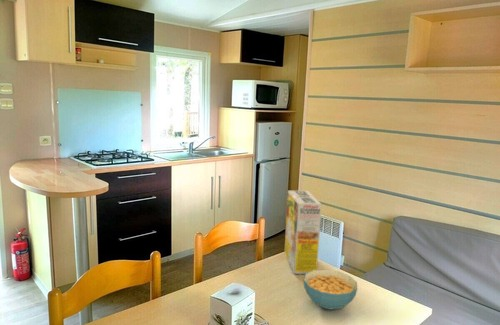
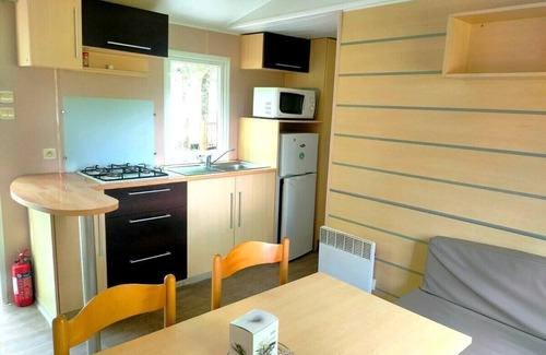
- cereal box (301, 230)
- cereal bowl (329, 293)
